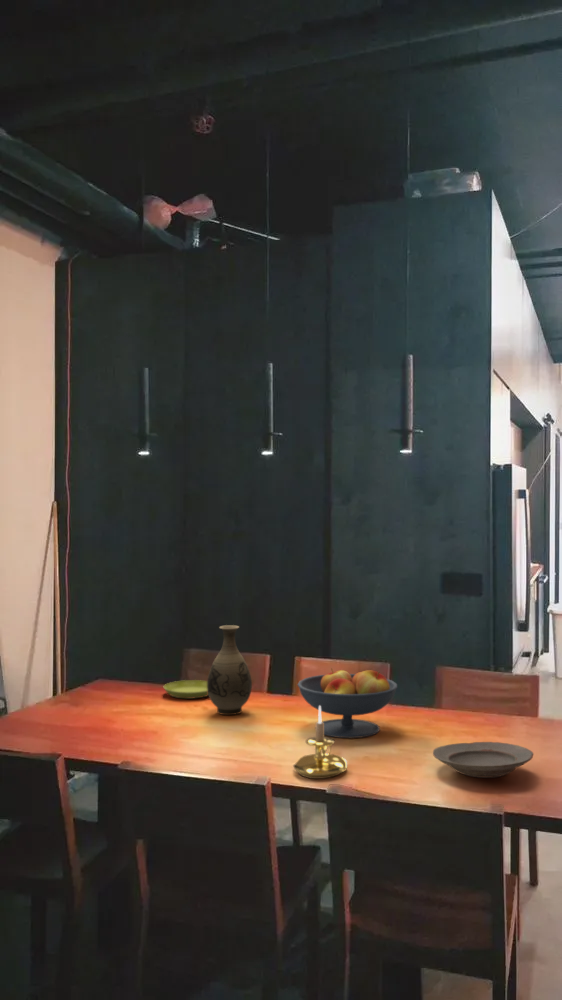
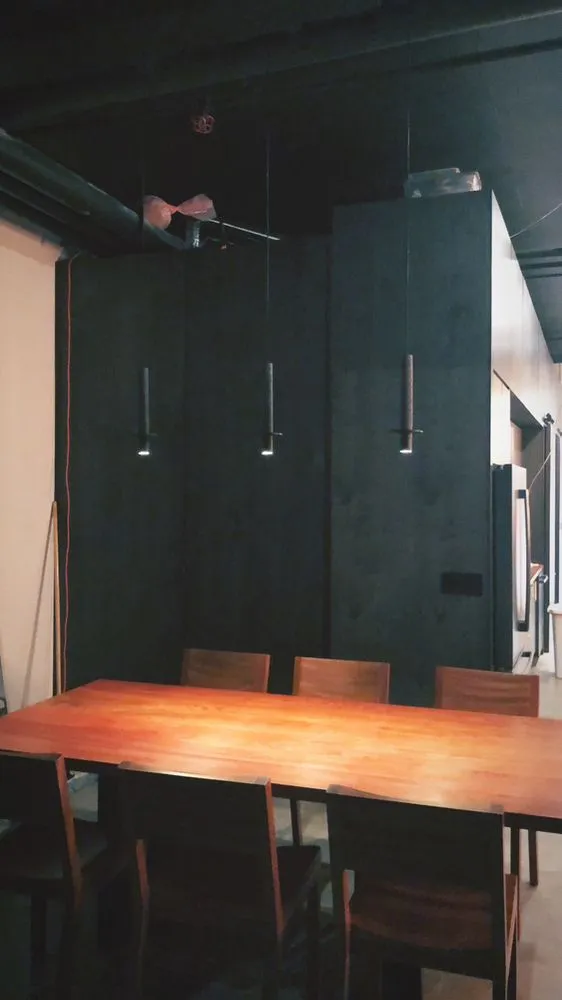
- fruit bowl (347, 698)
- vase (229, 669)
- candle holder (321, 736)
- plate (482, 761)
- saucer (190, 689)
